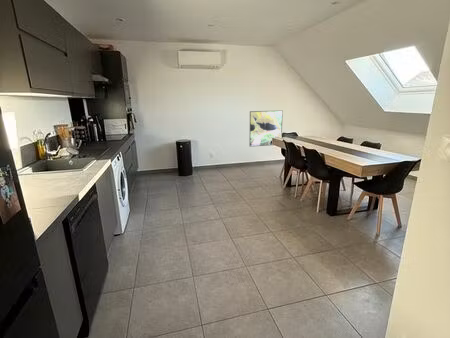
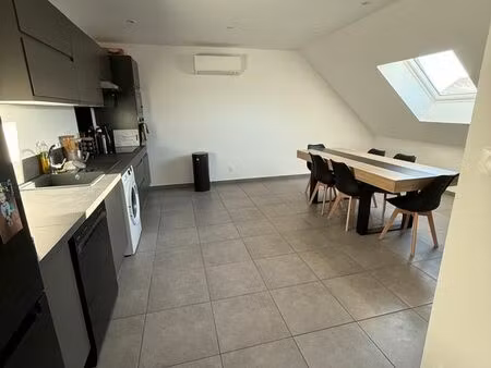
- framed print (266, 128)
